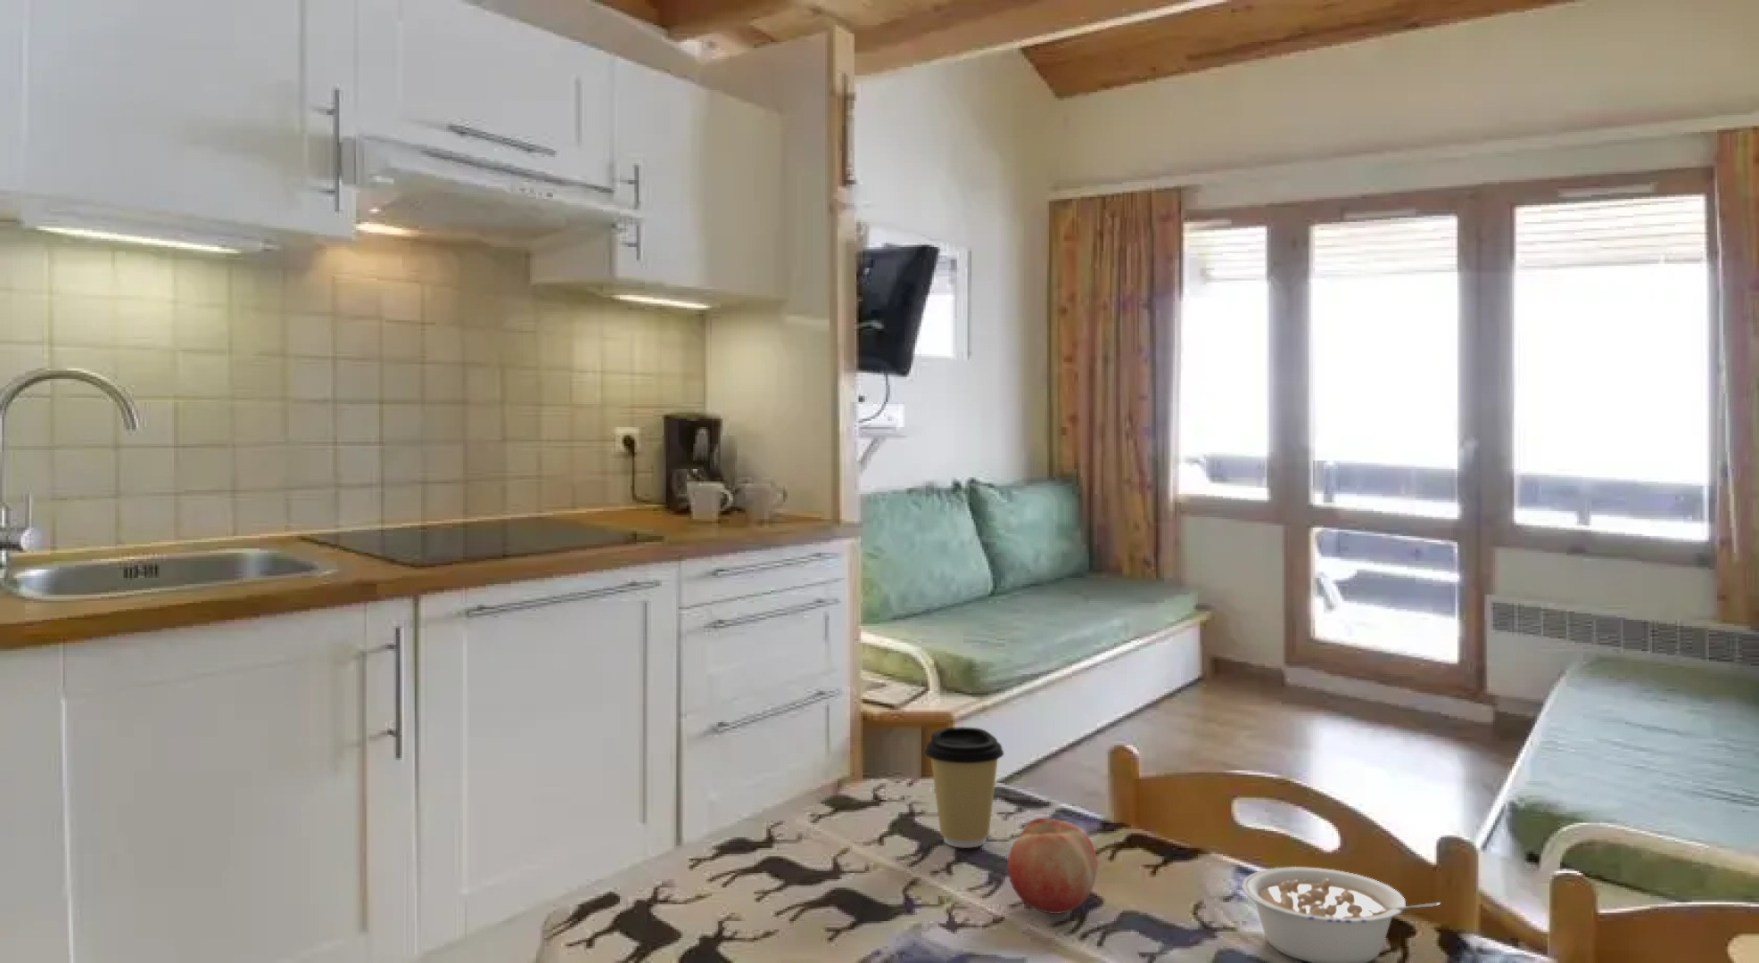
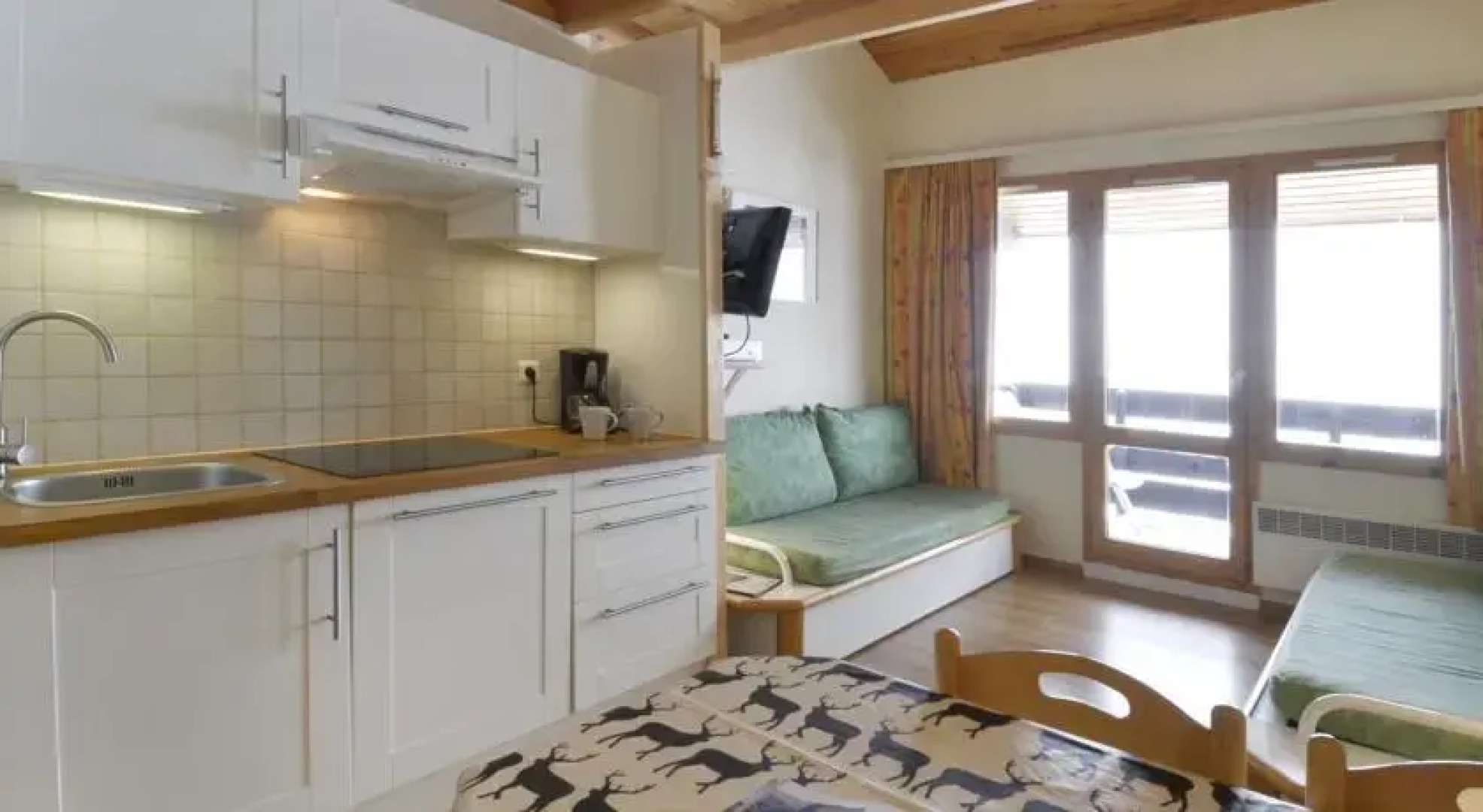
- fruit (1052, 866)
- legume (1328, 913)
- coffee cup (964, 787)
